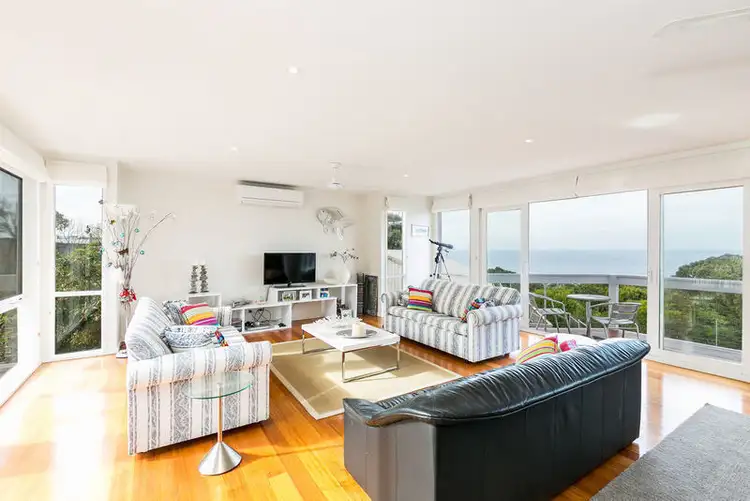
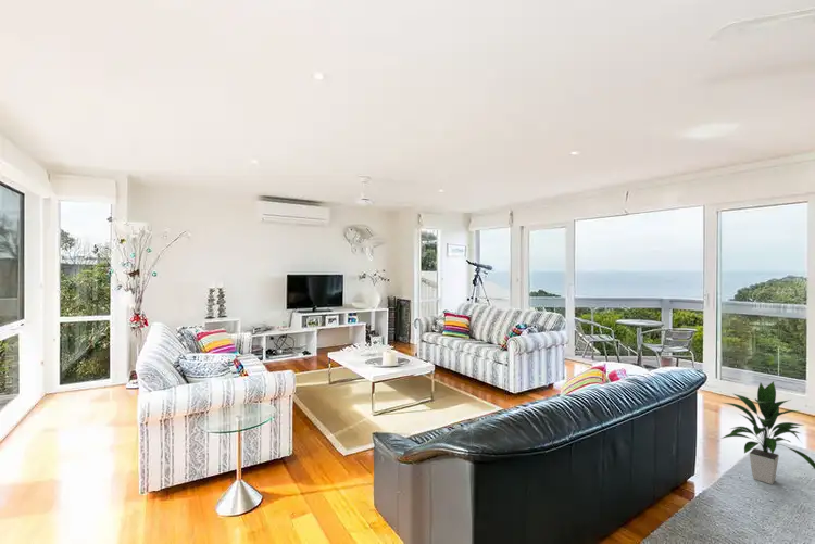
+ indoor plant (766, 432)
